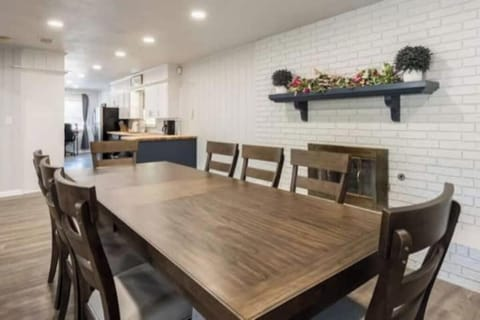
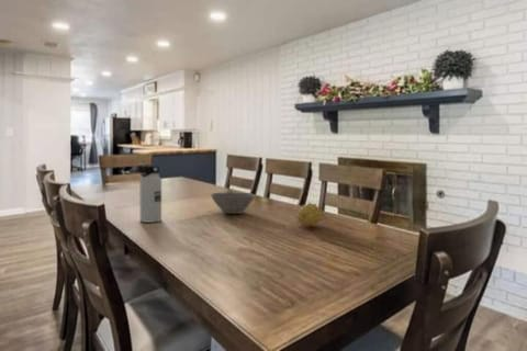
+ water bottle (150, 193)
+ bowl (233, 203)
+ fruit (310, 214)
